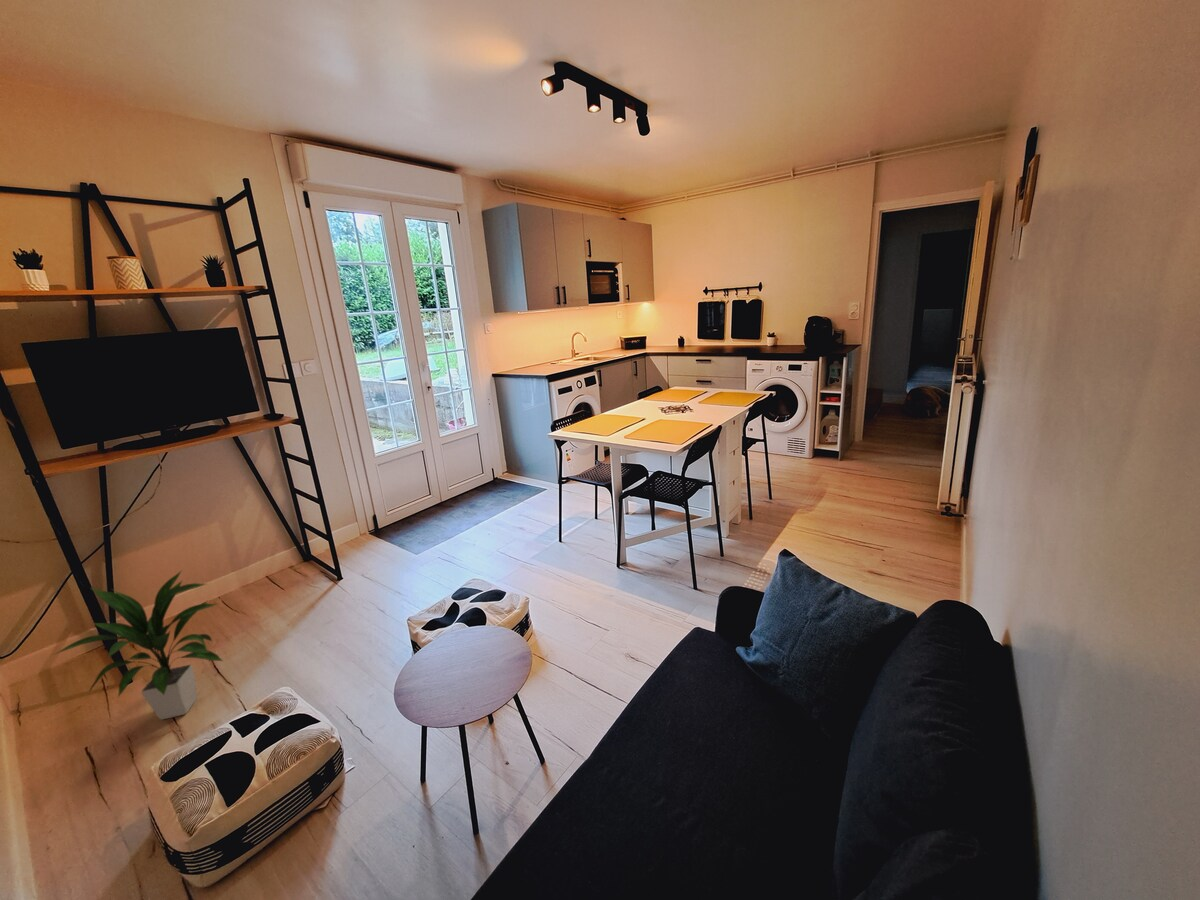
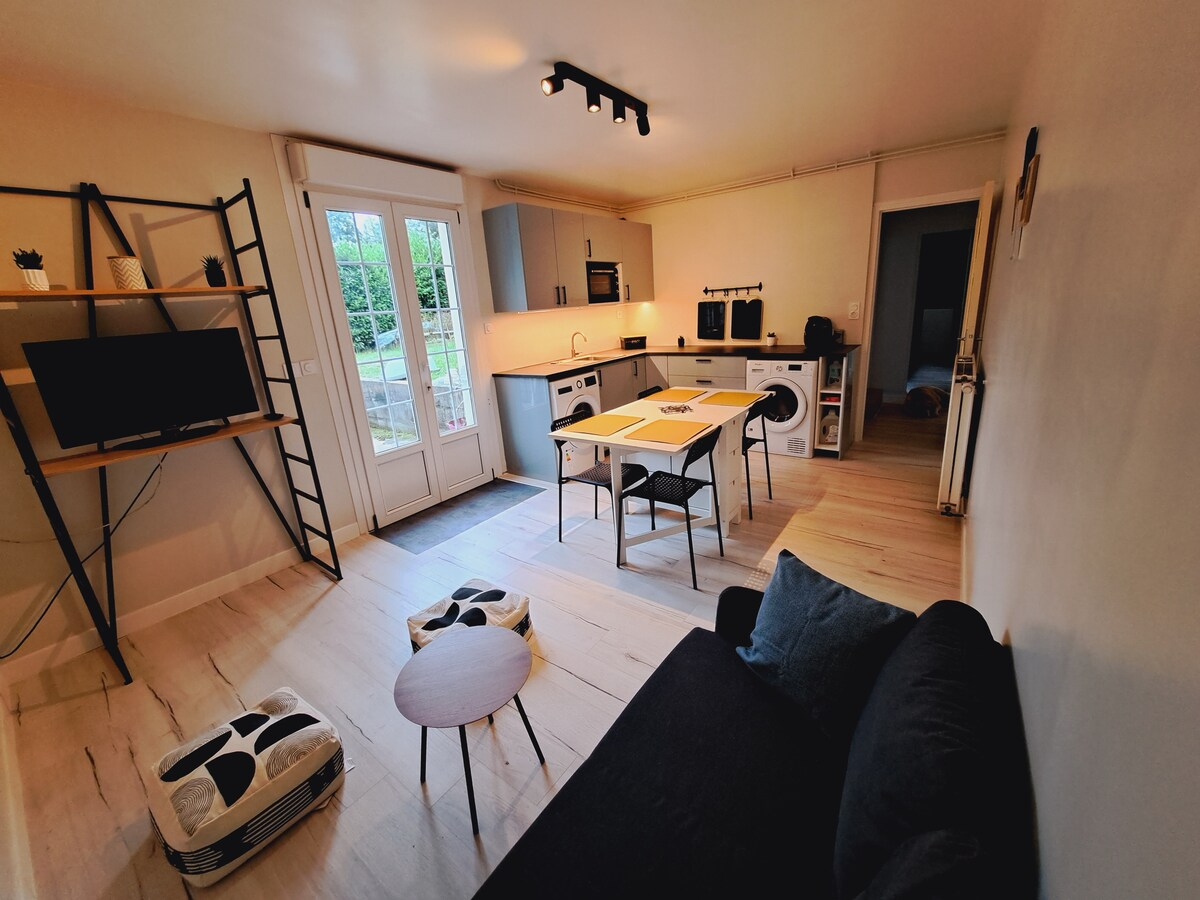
- indoor plant (162, 644)
